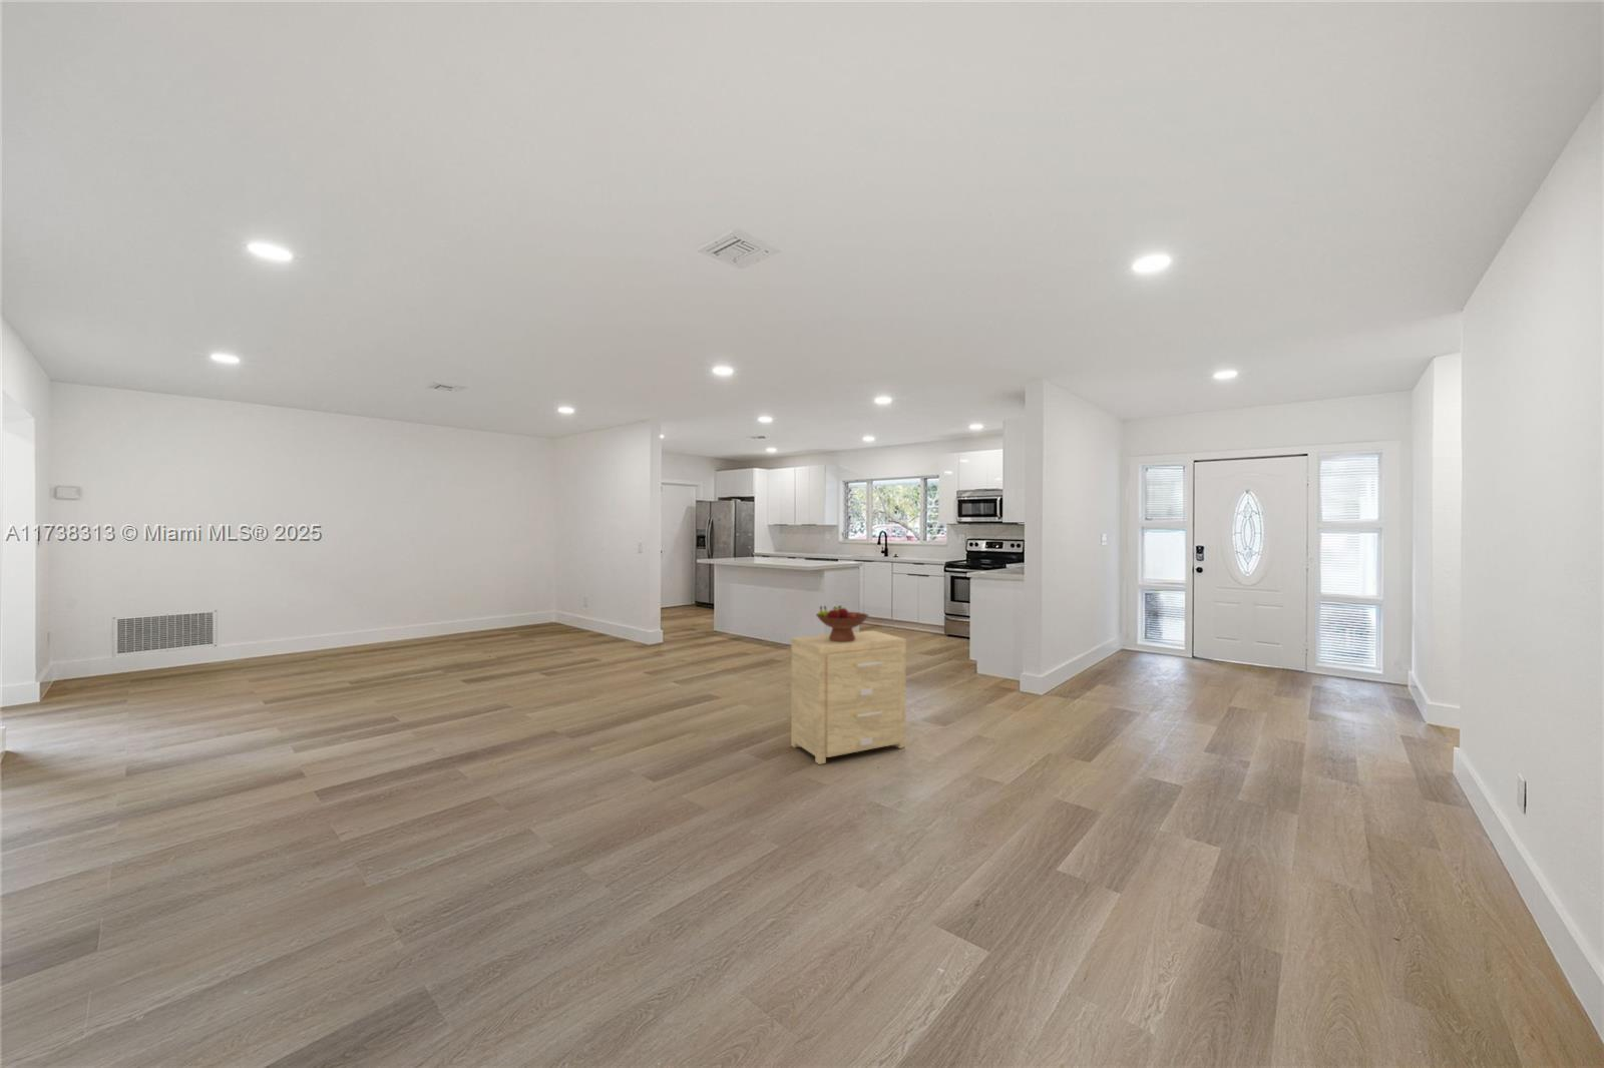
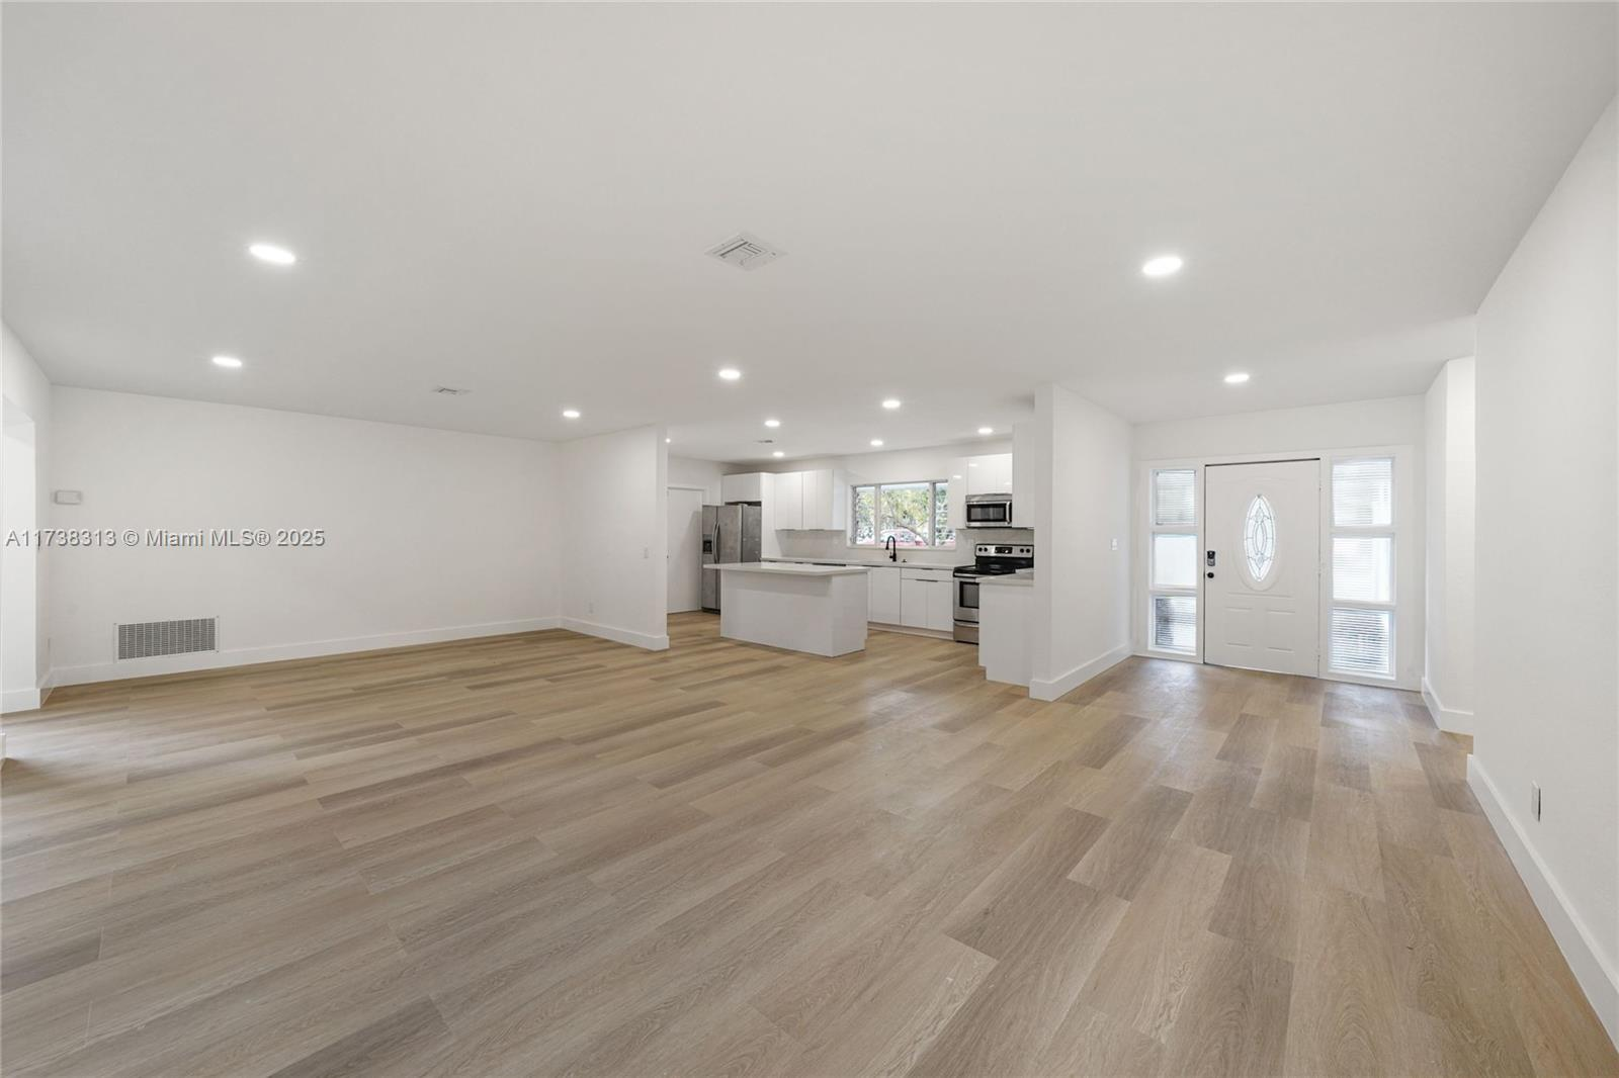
- fruit bowl (842, 622)
- side table (850, 694)
